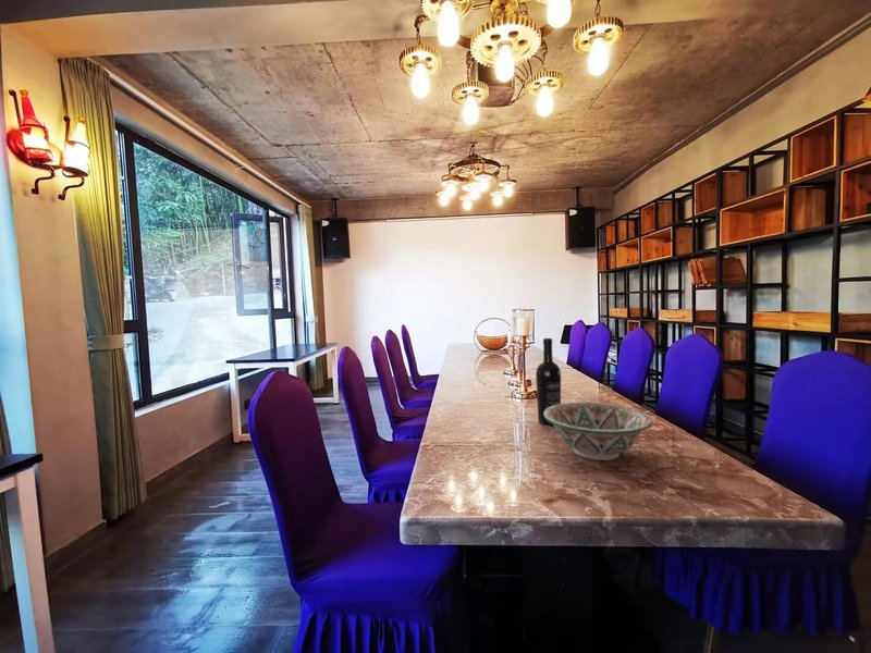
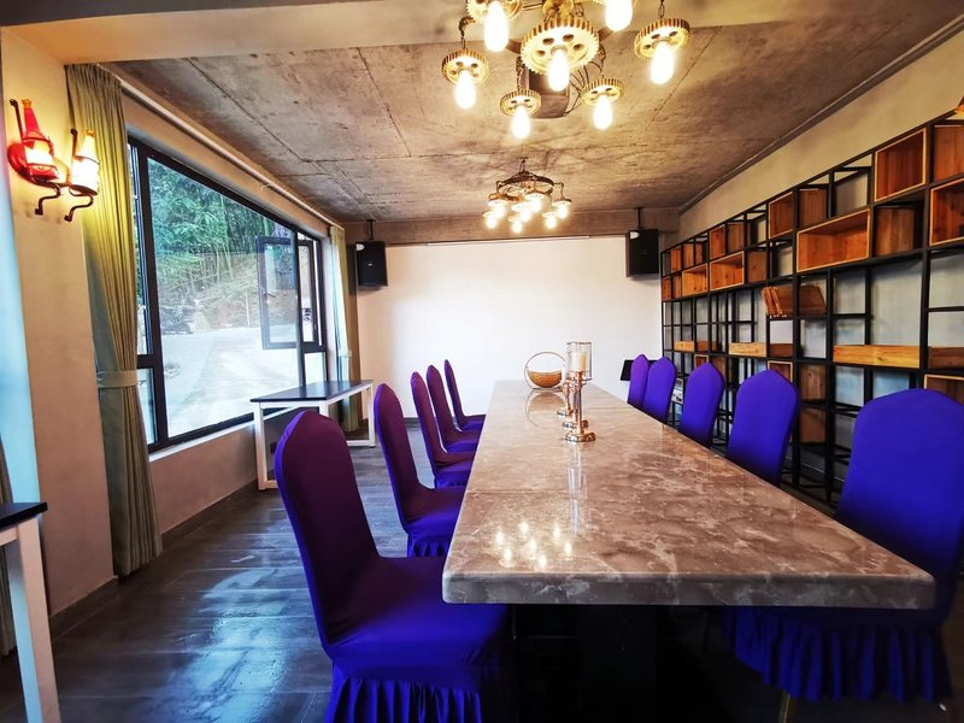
- wine bottle (548, 380)
- decorative bowl (596, 433)
